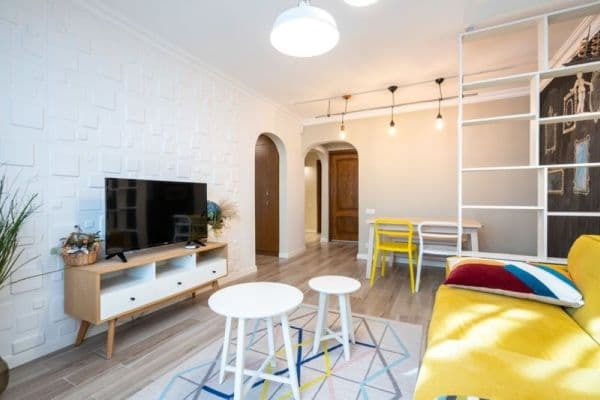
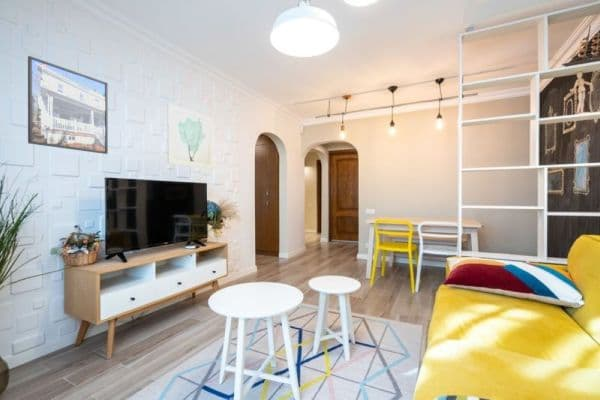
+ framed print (71, 110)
+ wall art (192, 139)
